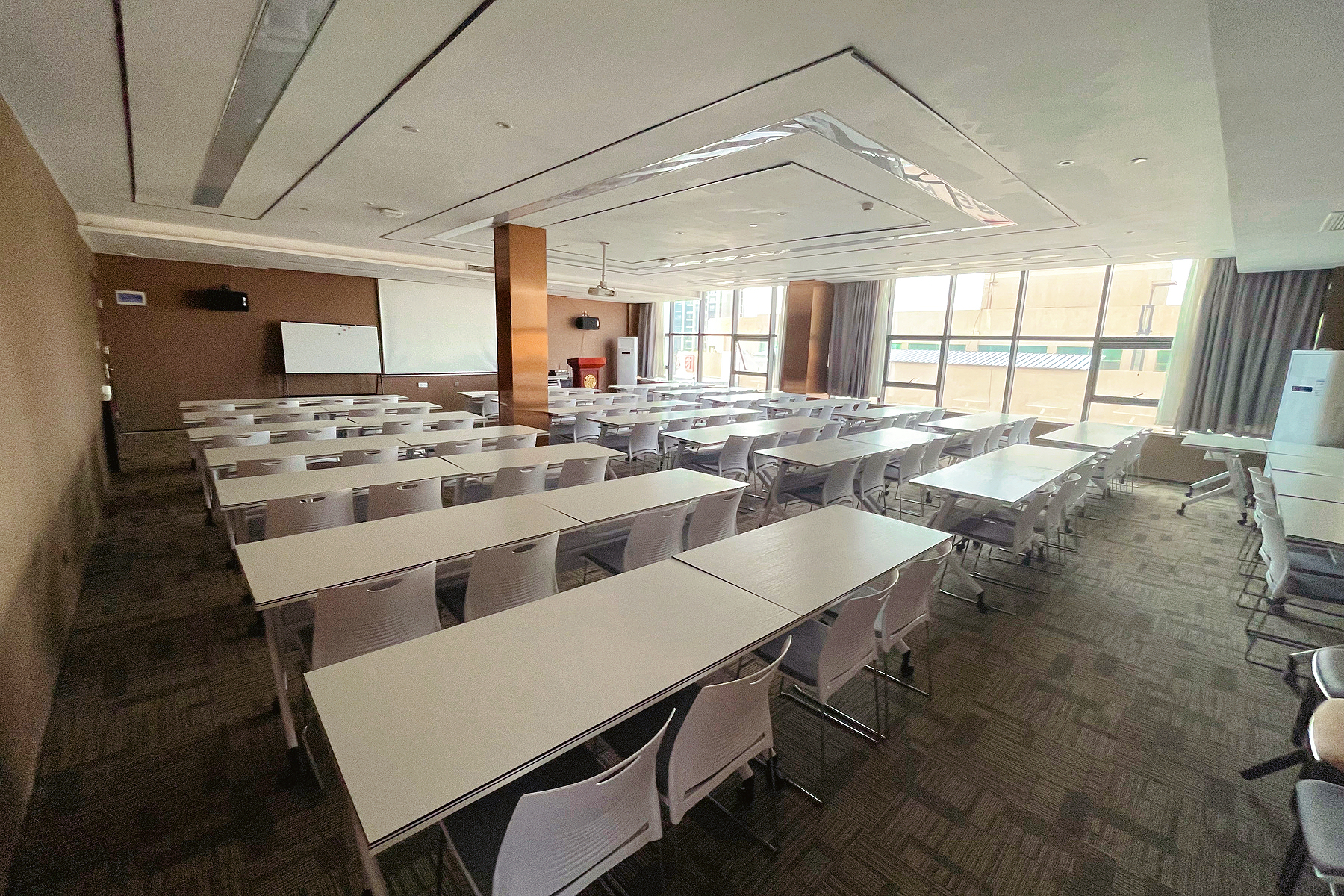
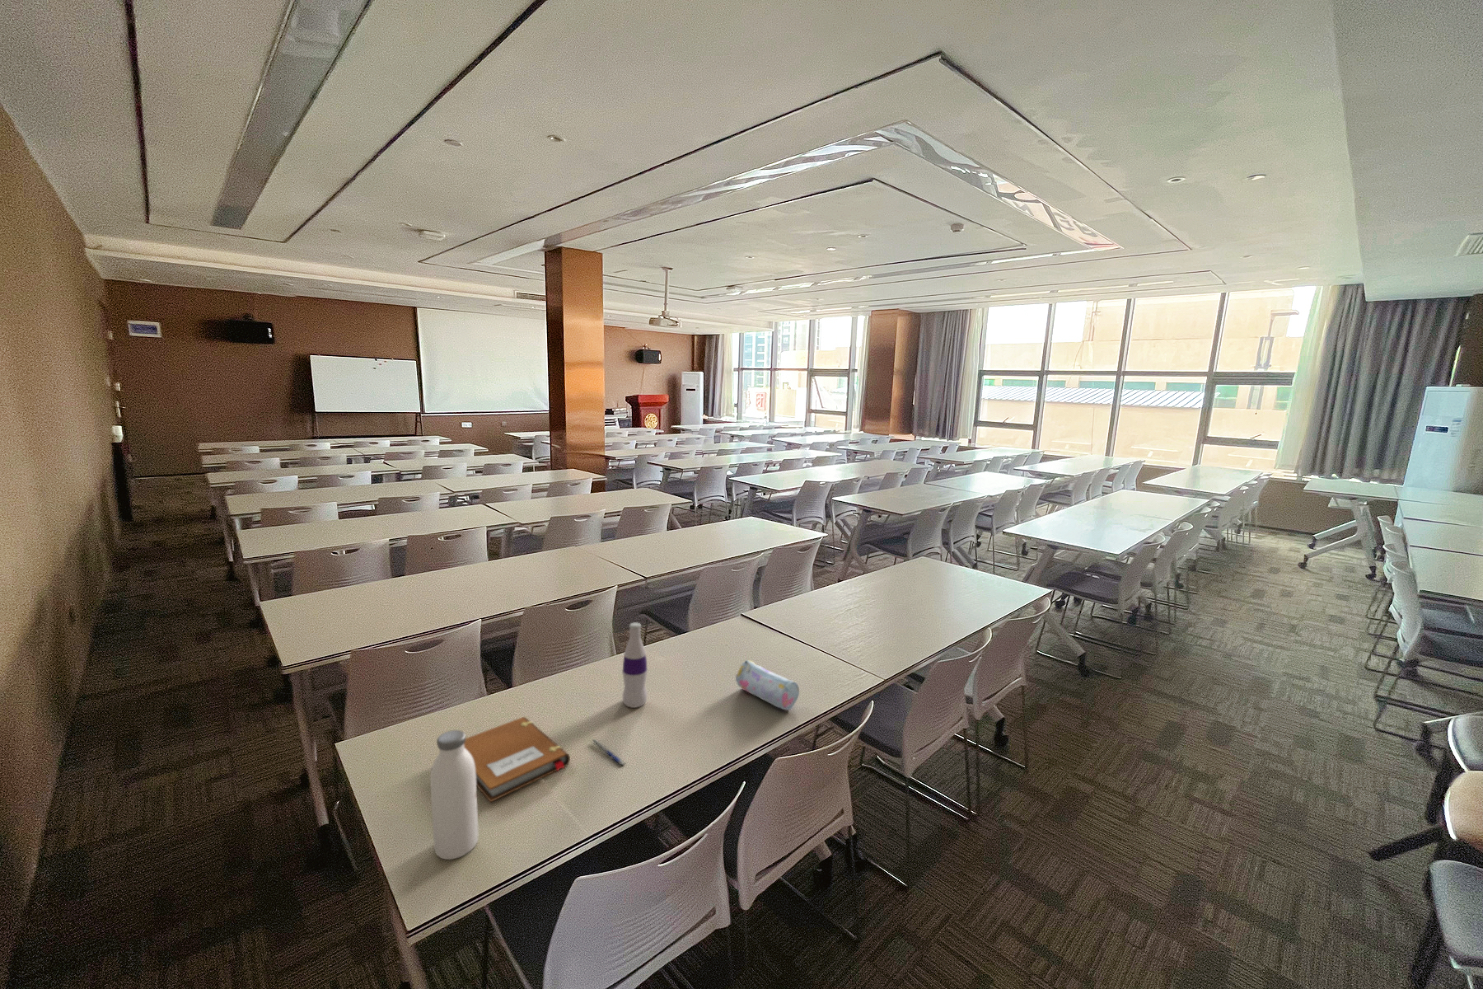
+ water bottle (454, 791)
+ pen (607, 751)
+ pencil case (767, 683)
+ bottle (634, 663)
+ notebook (512, 755)
